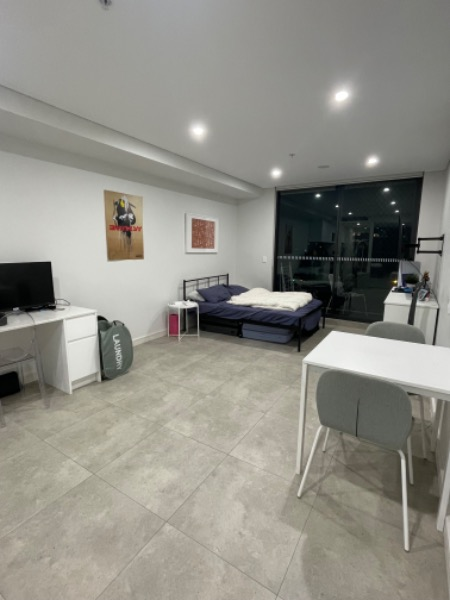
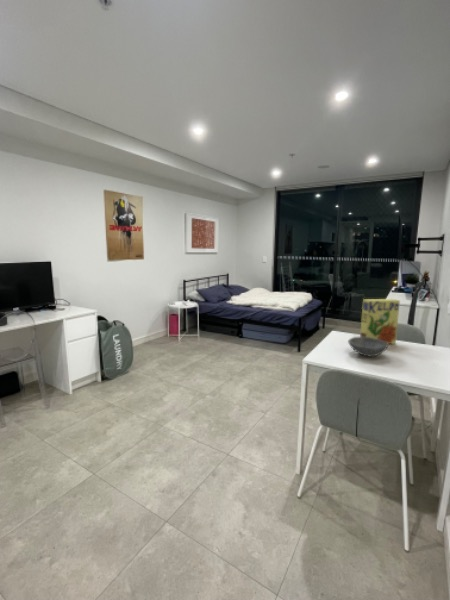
+ bowl (367, 348)
+ cereal box (379, 321)
